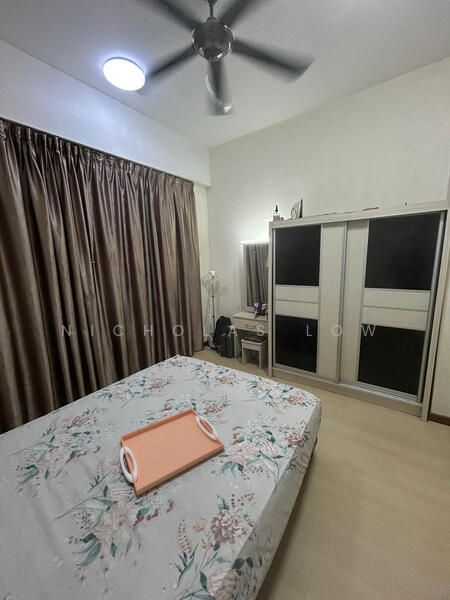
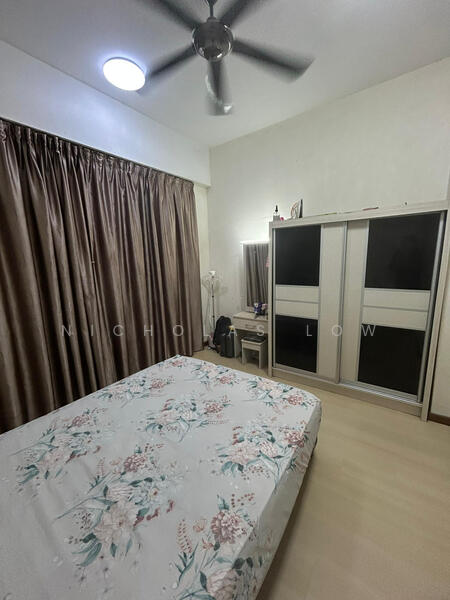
- serving tray (170, 442)
